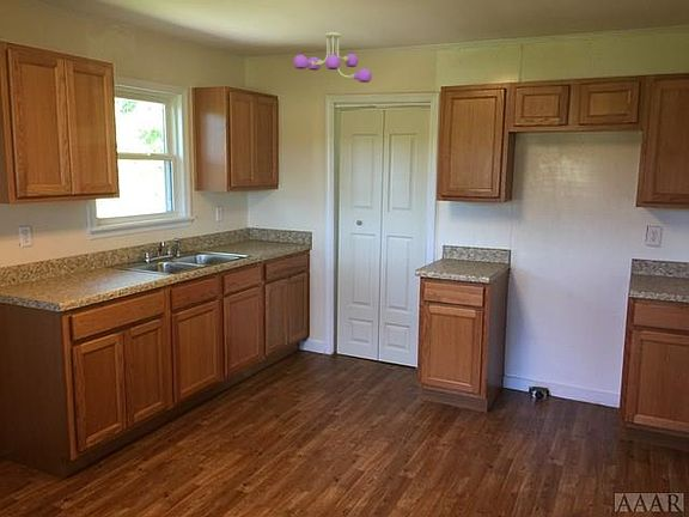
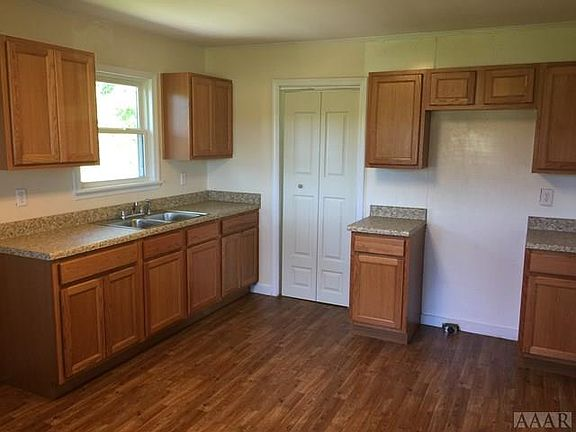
- ceiling light fixture (333, 57)
